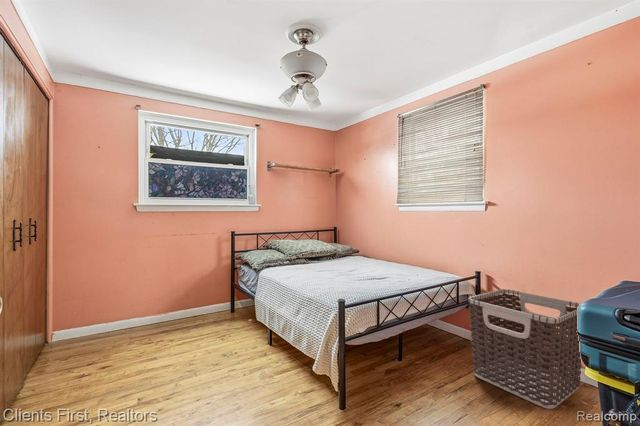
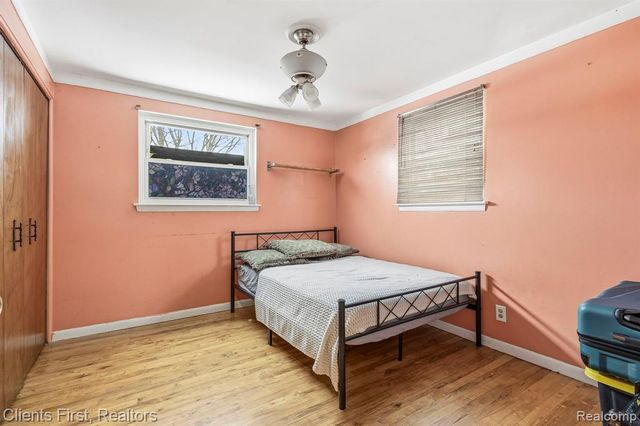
- clothes hamper (524, 340)
